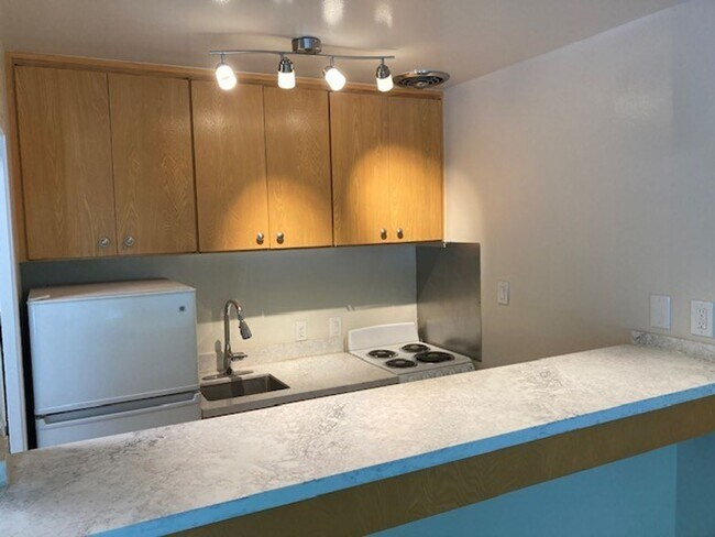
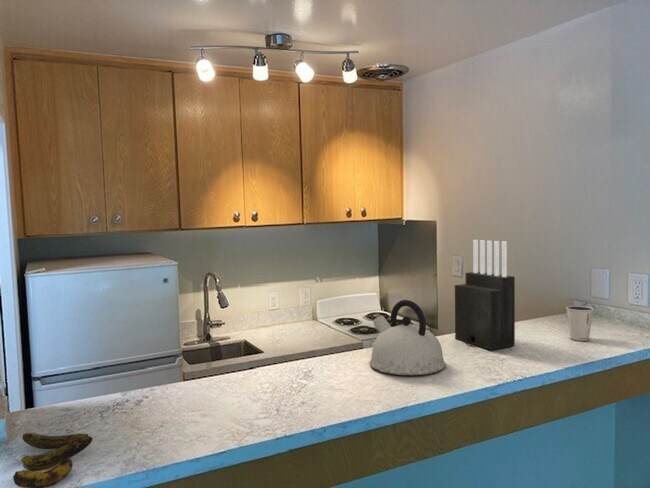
+ kettle (404, 331)
+ knife block (481, 292)
+ banana (54, 454)
+ dixie cup (579, 323)
